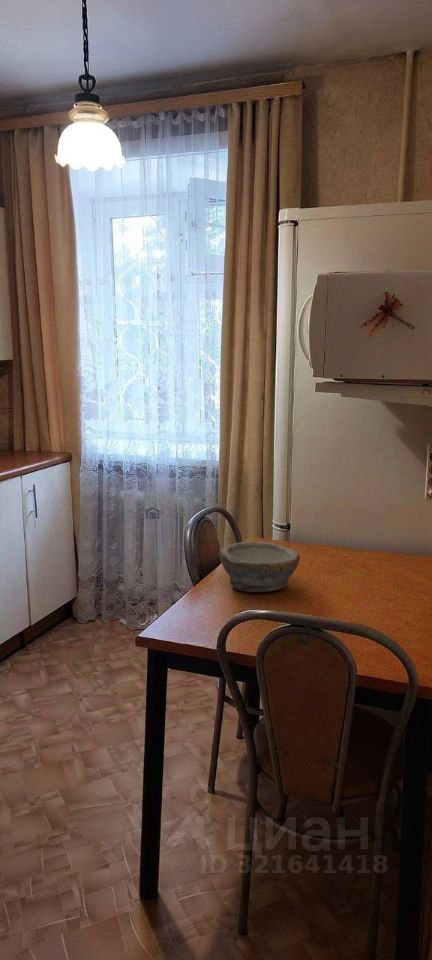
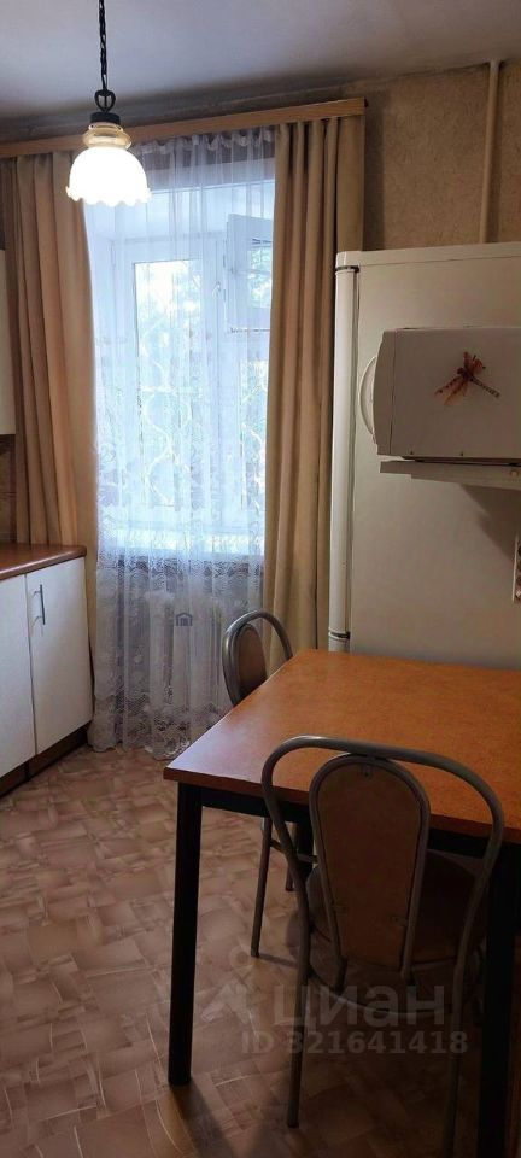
- bowl (258, 567)
